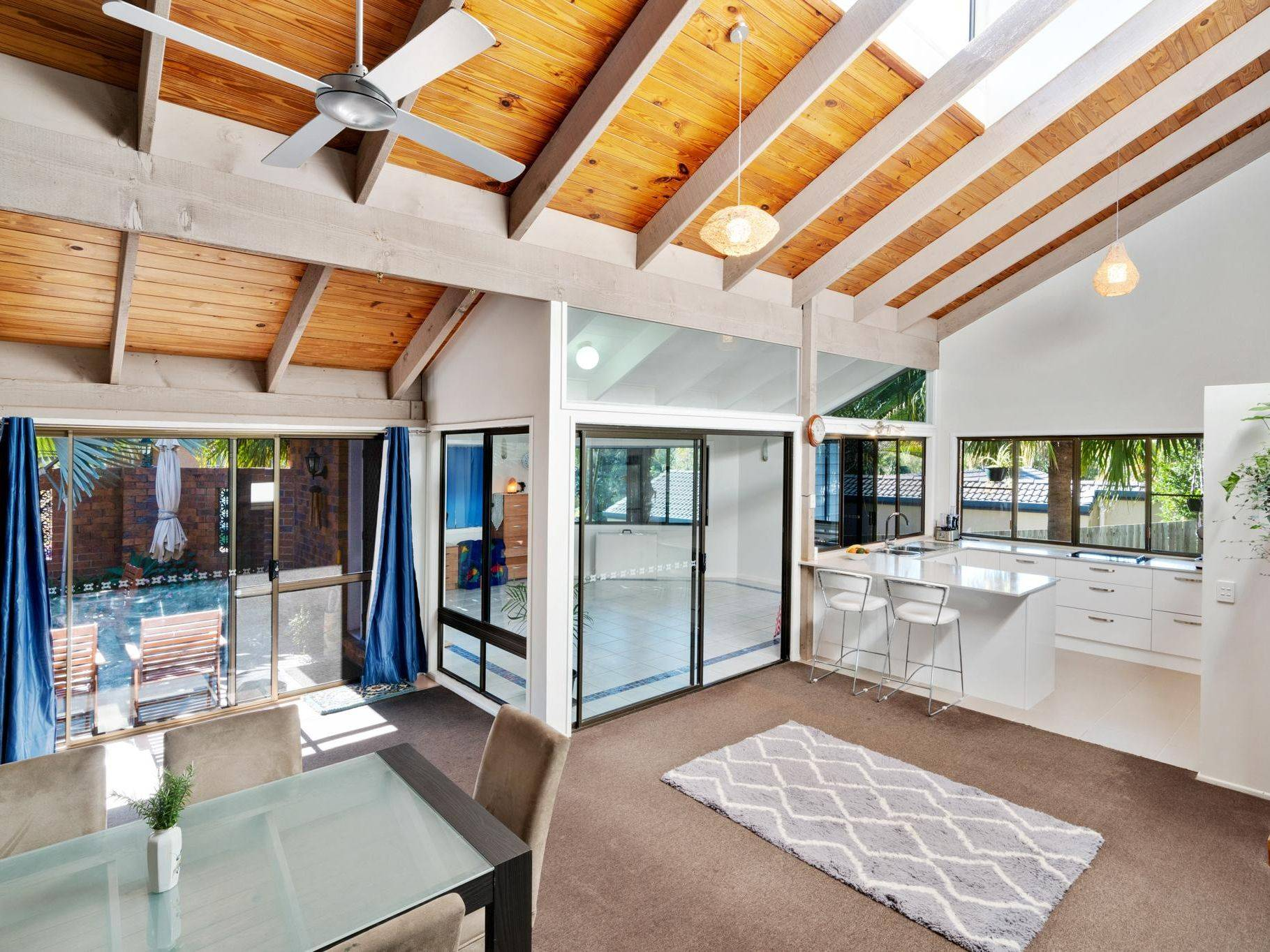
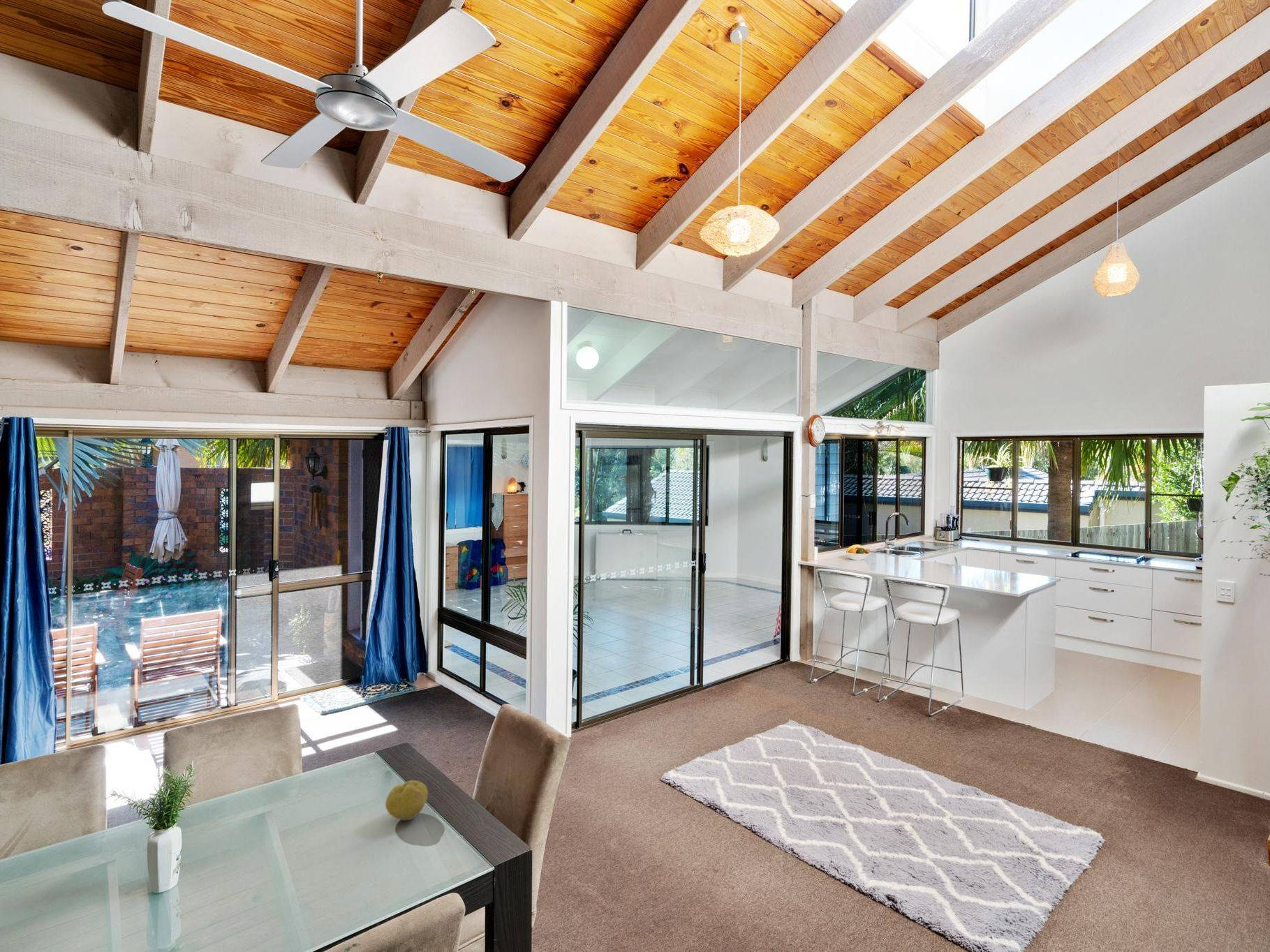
+ fruit (407, 801)
